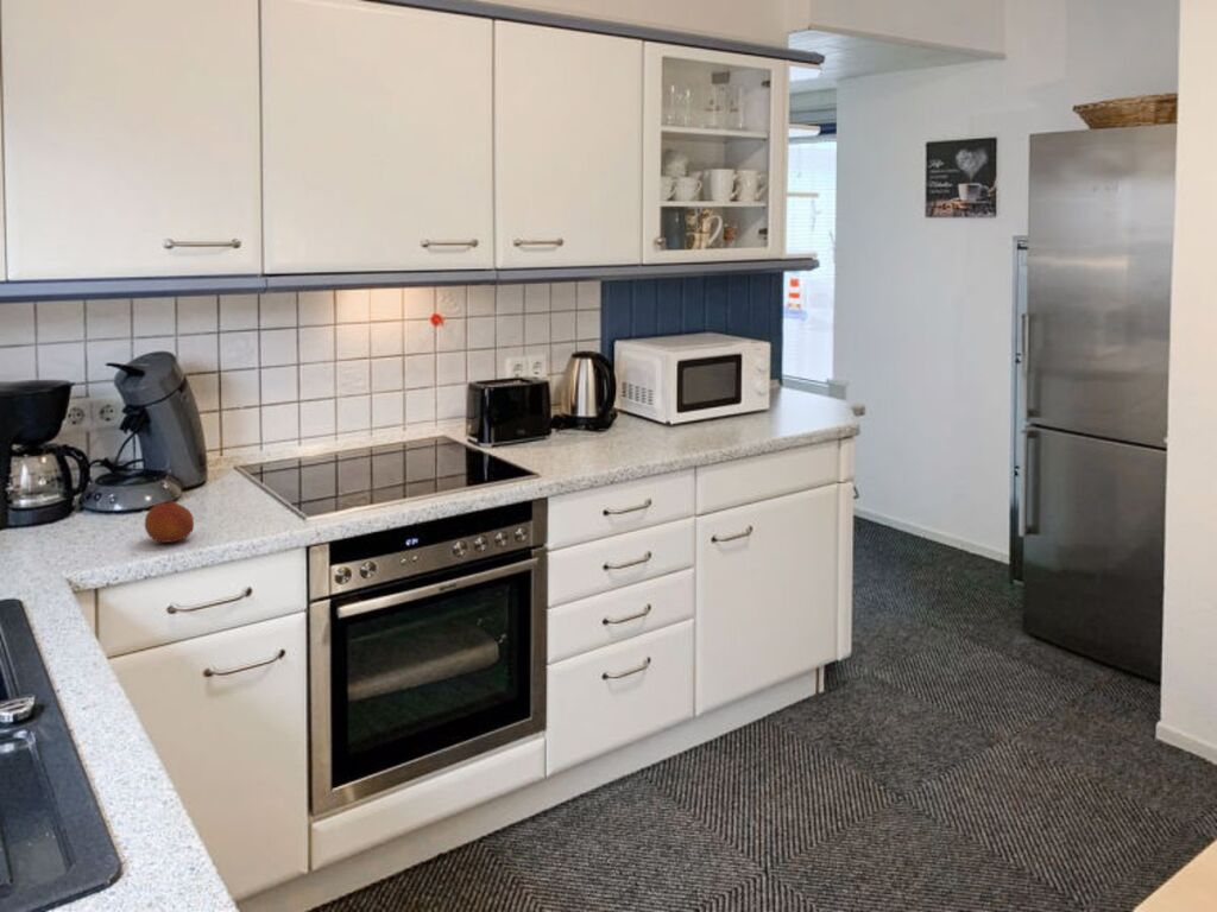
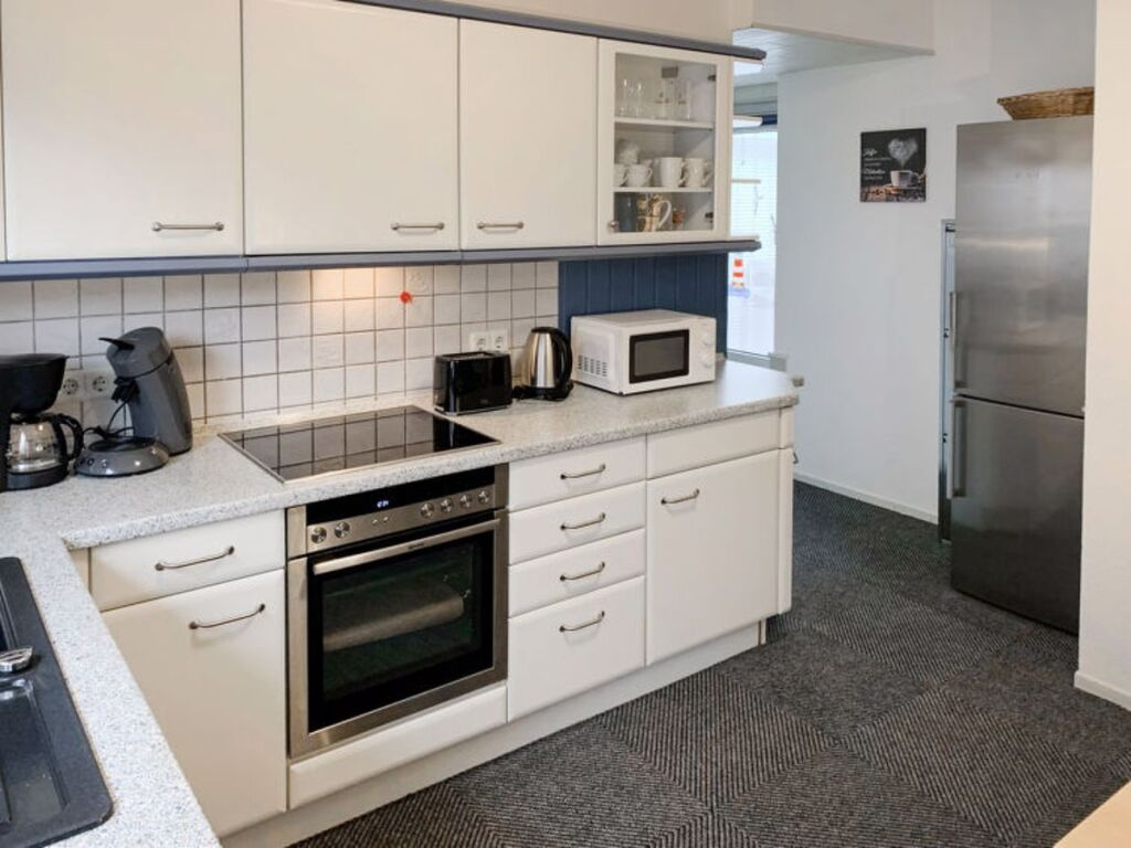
- fruit (170, 521)
